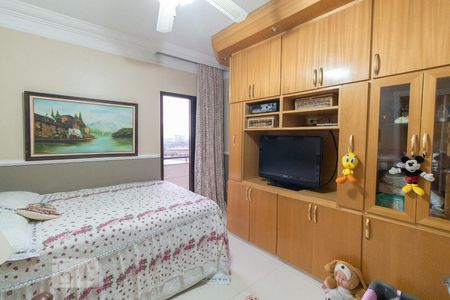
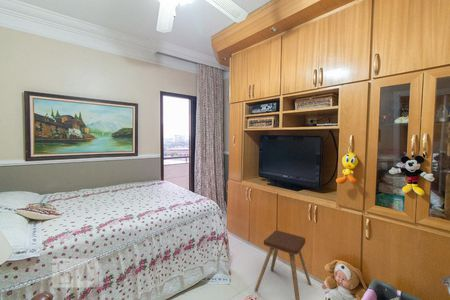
+ music stool (290, 262)
